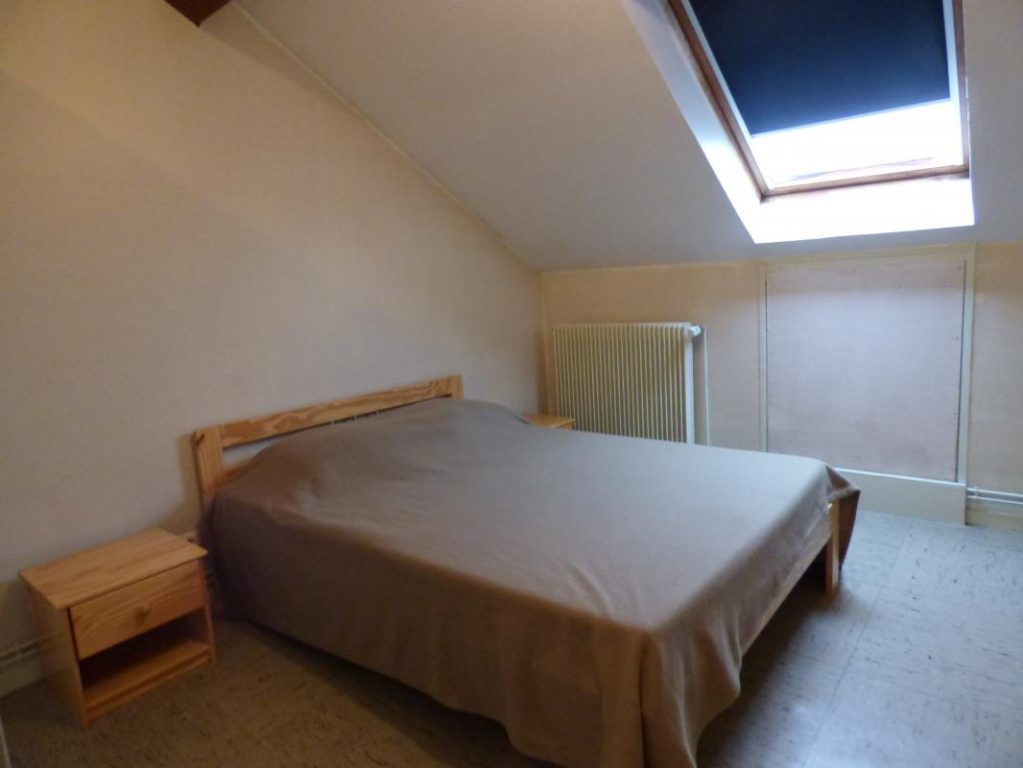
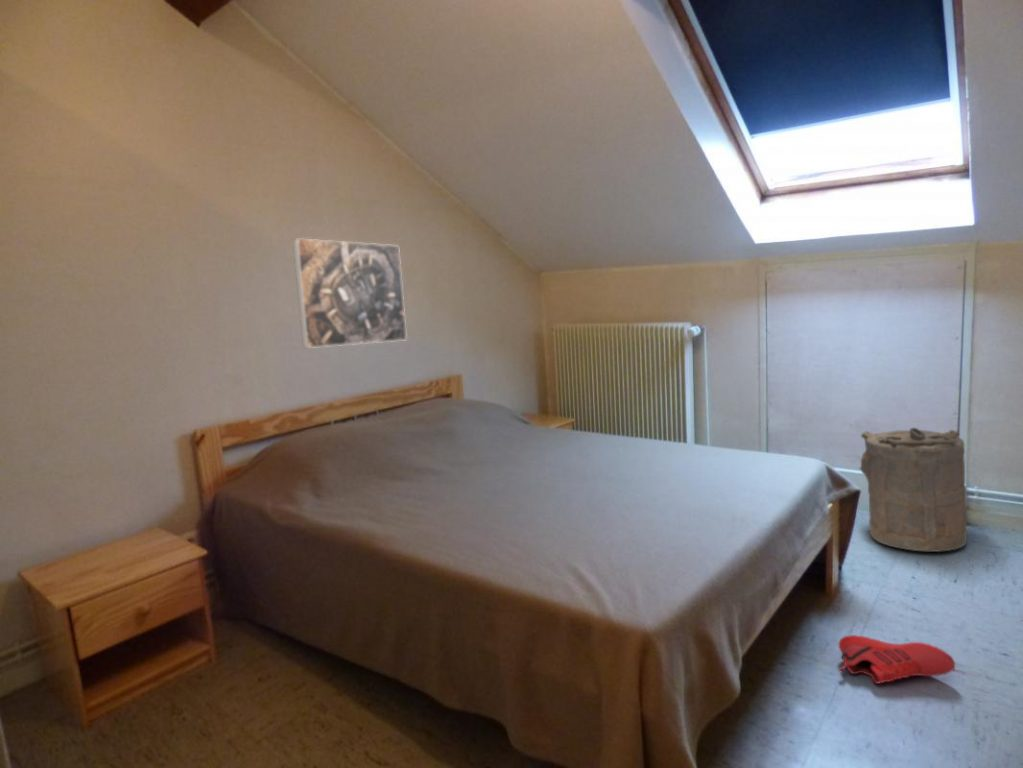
+ laundry hamper (910, 482)
+ shoe (893, 661)
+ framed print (354, 293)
